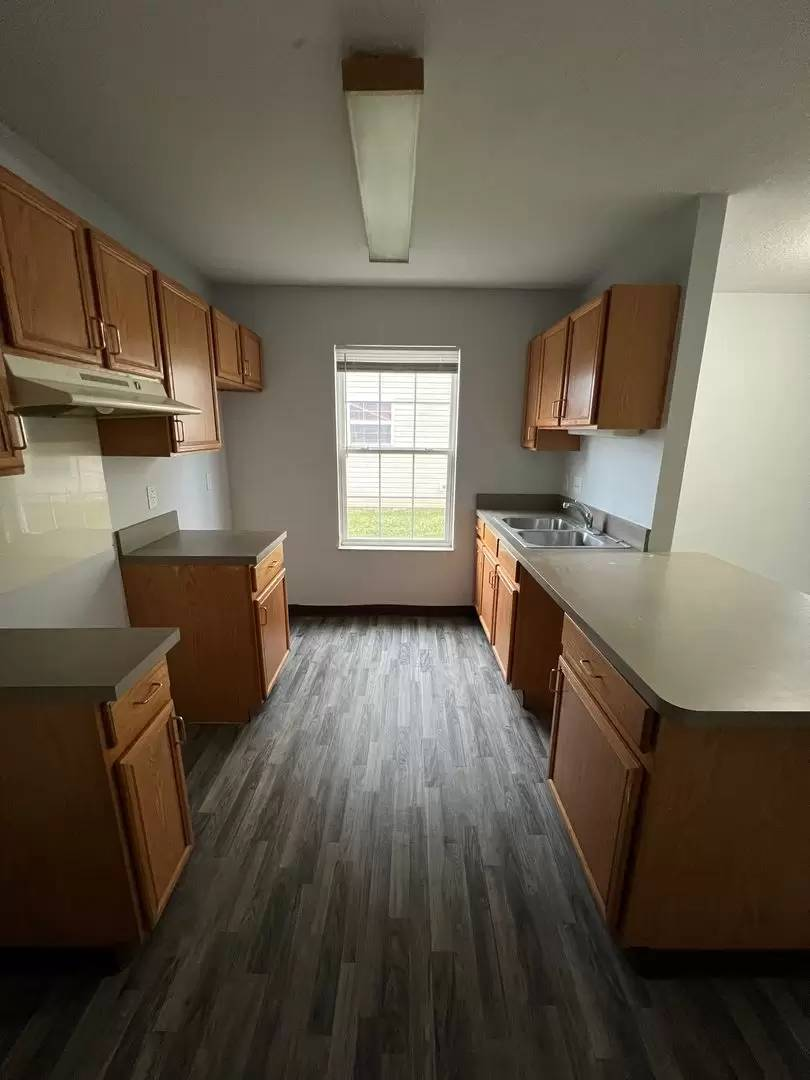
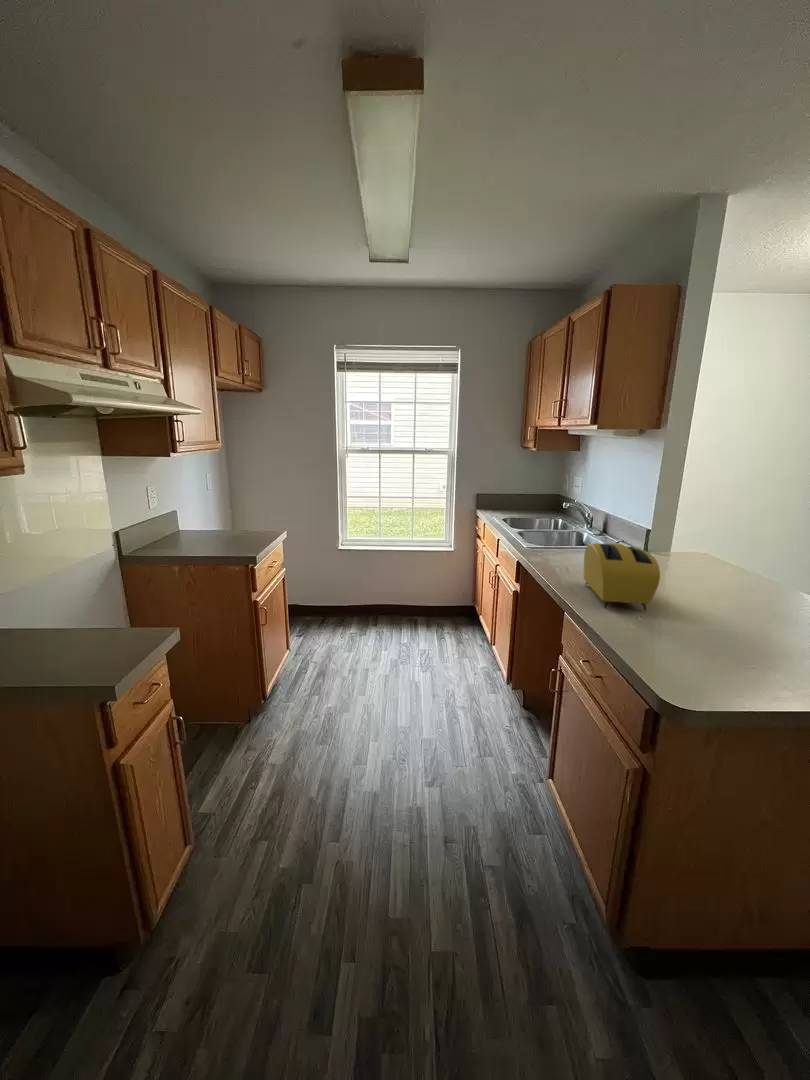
+ toaster (617, 570)
